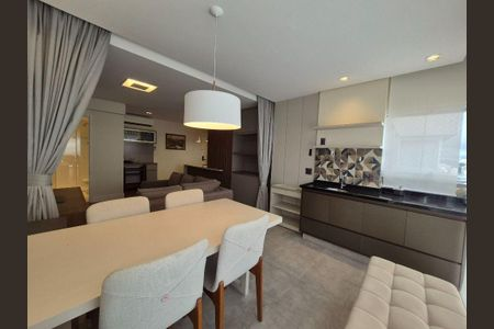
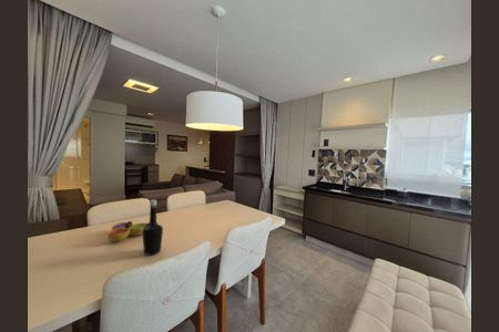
+ decorative bowl (124, 229)
+ bottle (152, 226)
